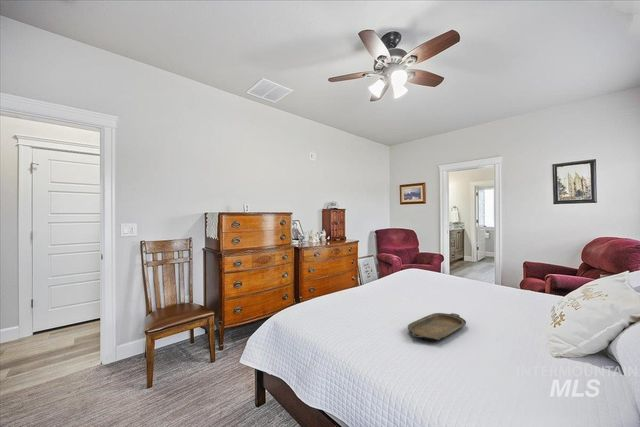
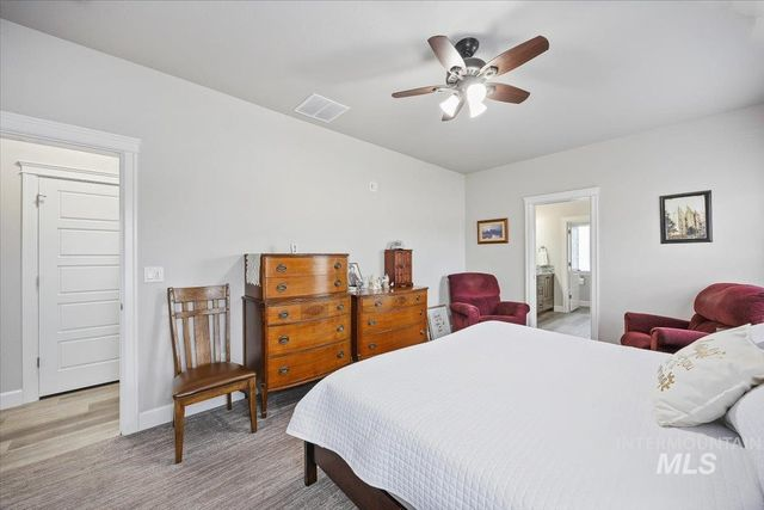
- serving tray (437, 326)
